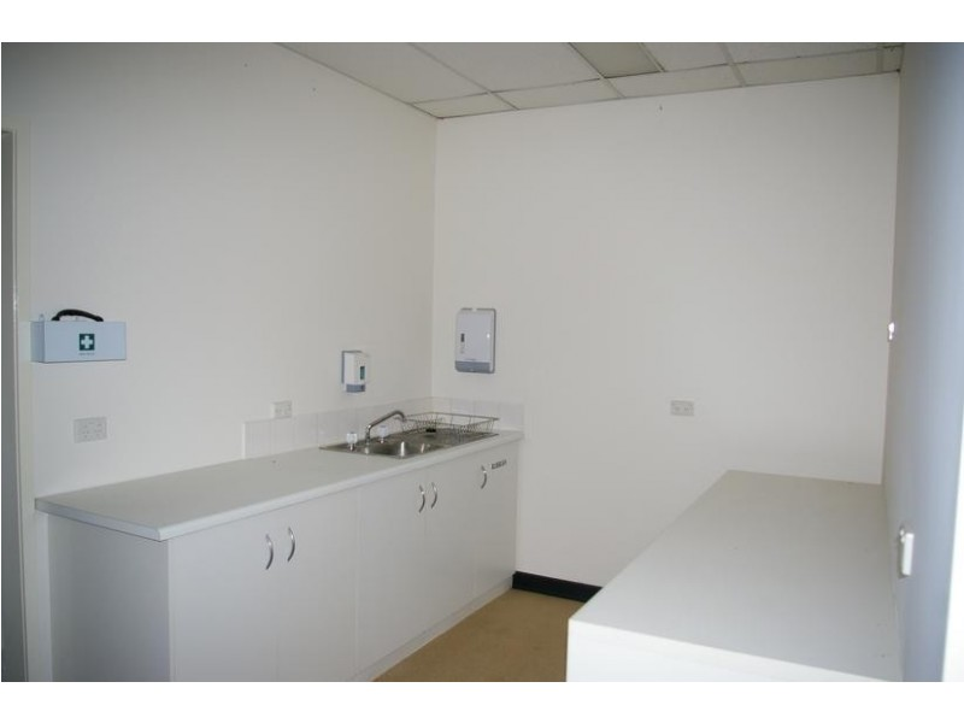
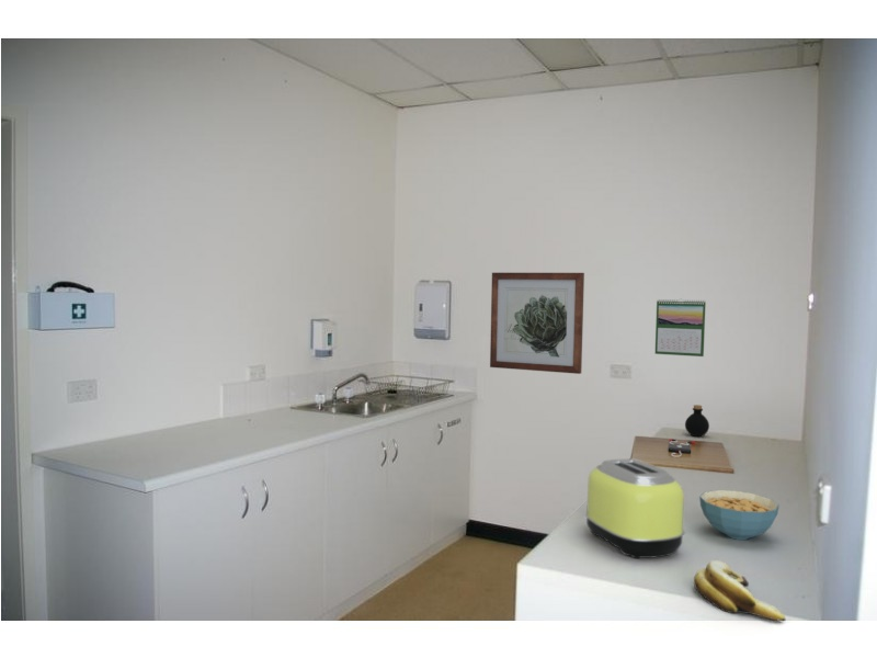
+ calendar (680, 327)
+ banana (740, 583)
+ cereal bowl (738, 518)
+ cutting board (679, 450)
+ toaster (630, 503)
+ wall art (535, 321)
+ bottle (697, 420)
